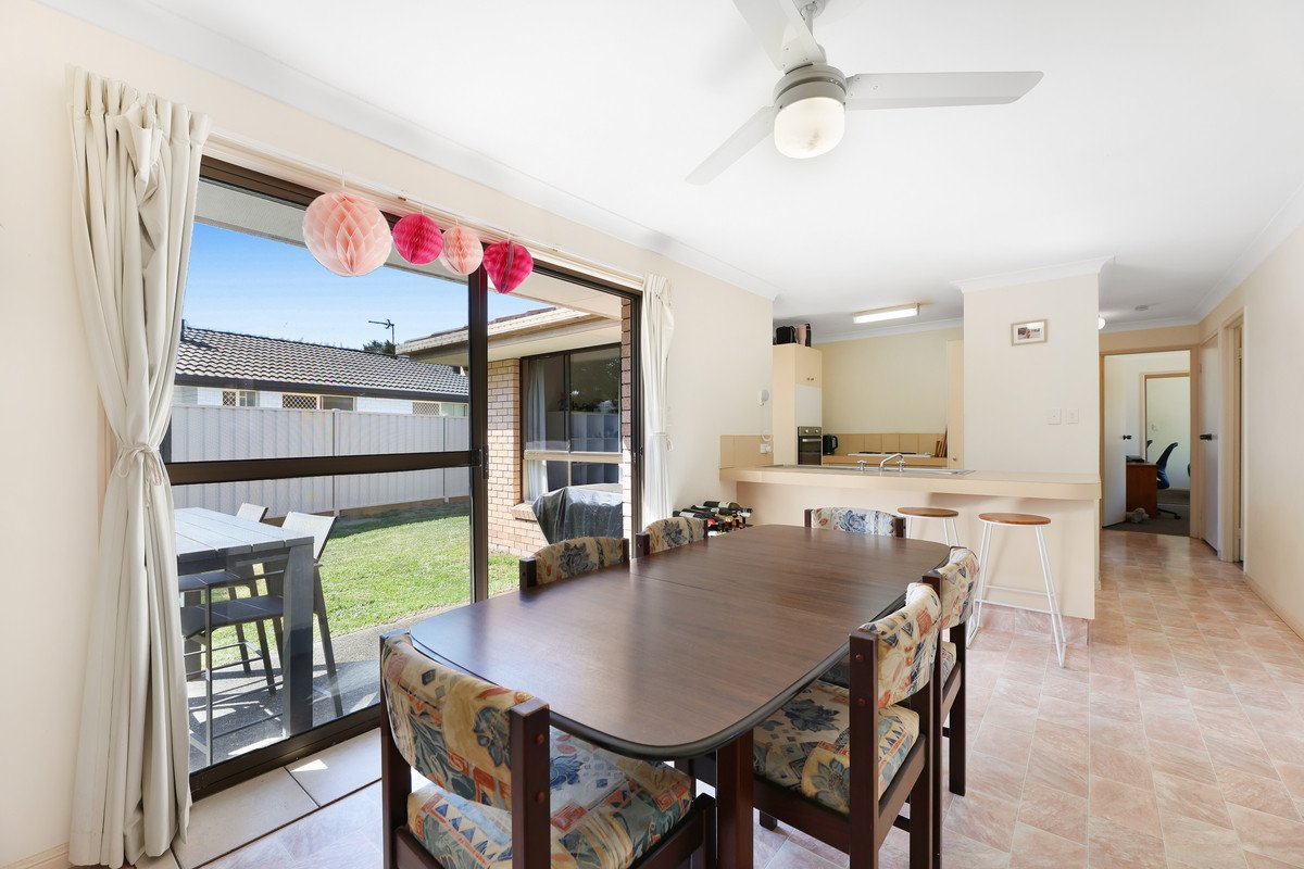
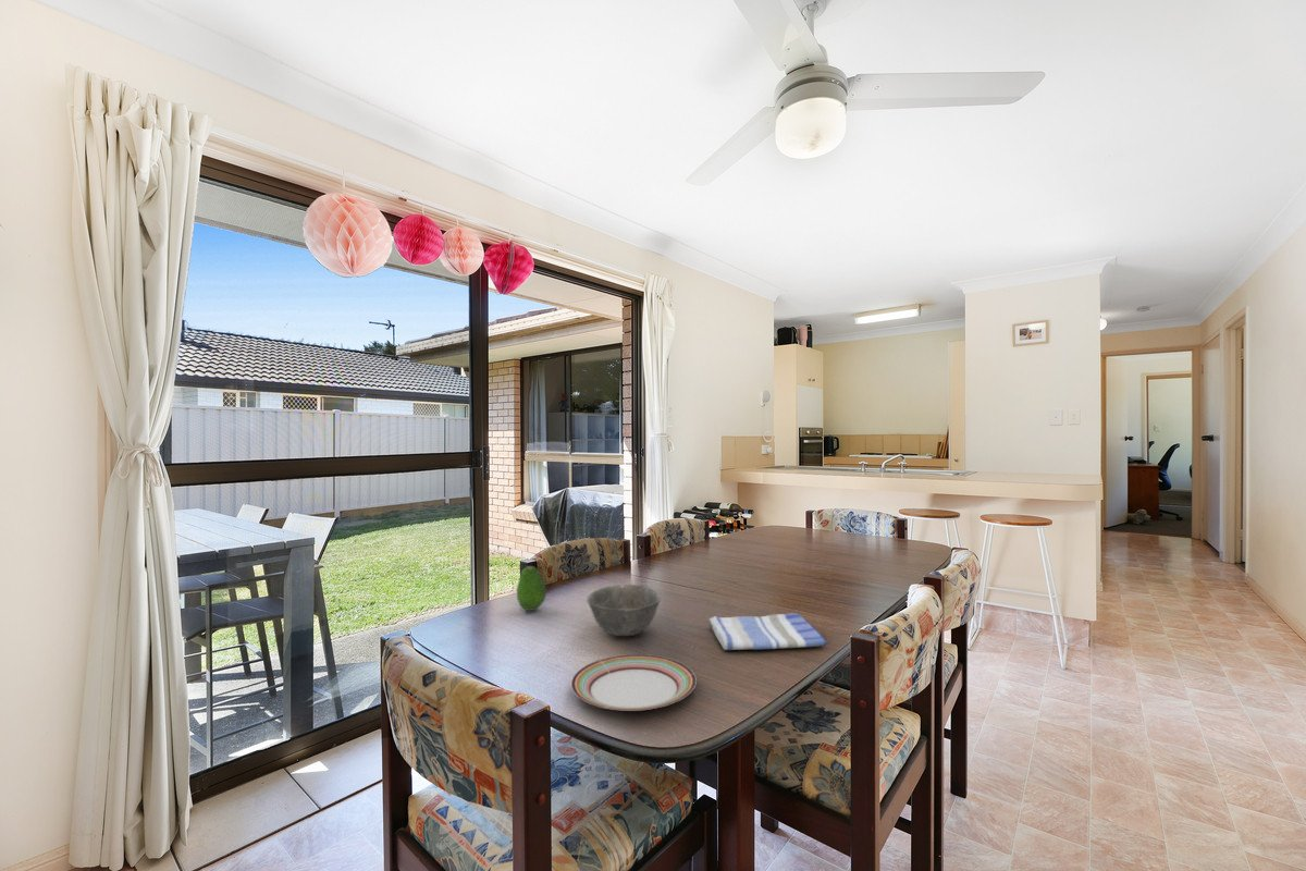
+ bowl (624, 613)
+ dish towel (764, 630)
+ plate (633, 684)
+ fruit (531, 588)
